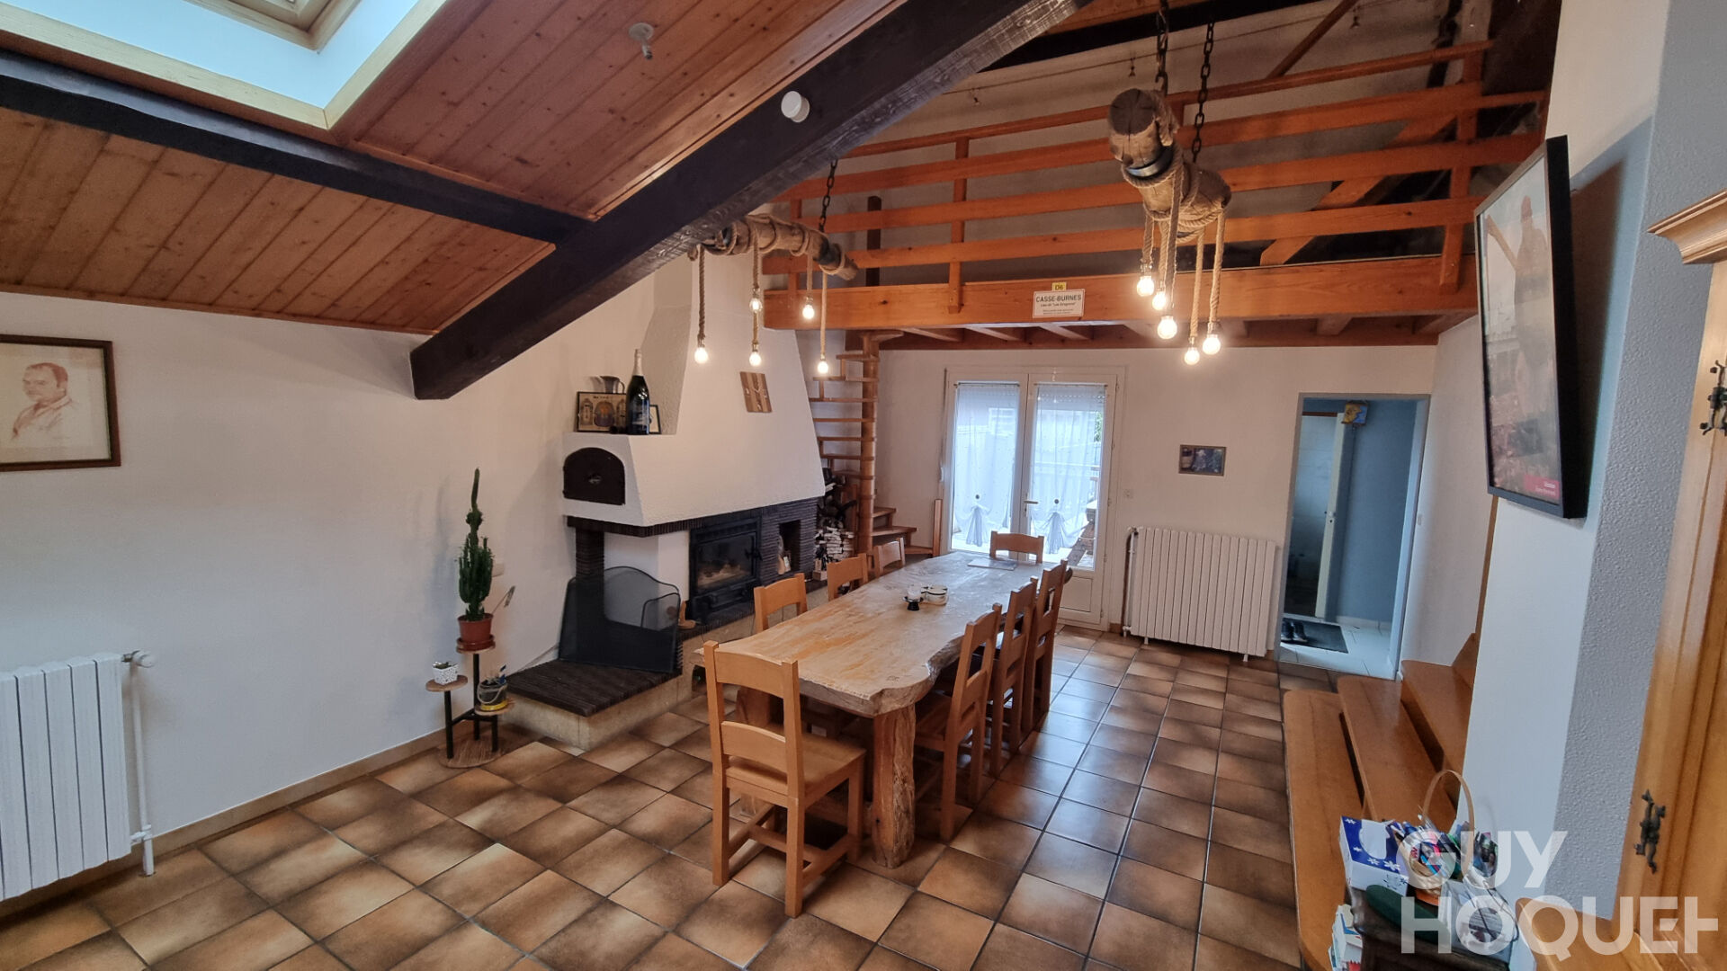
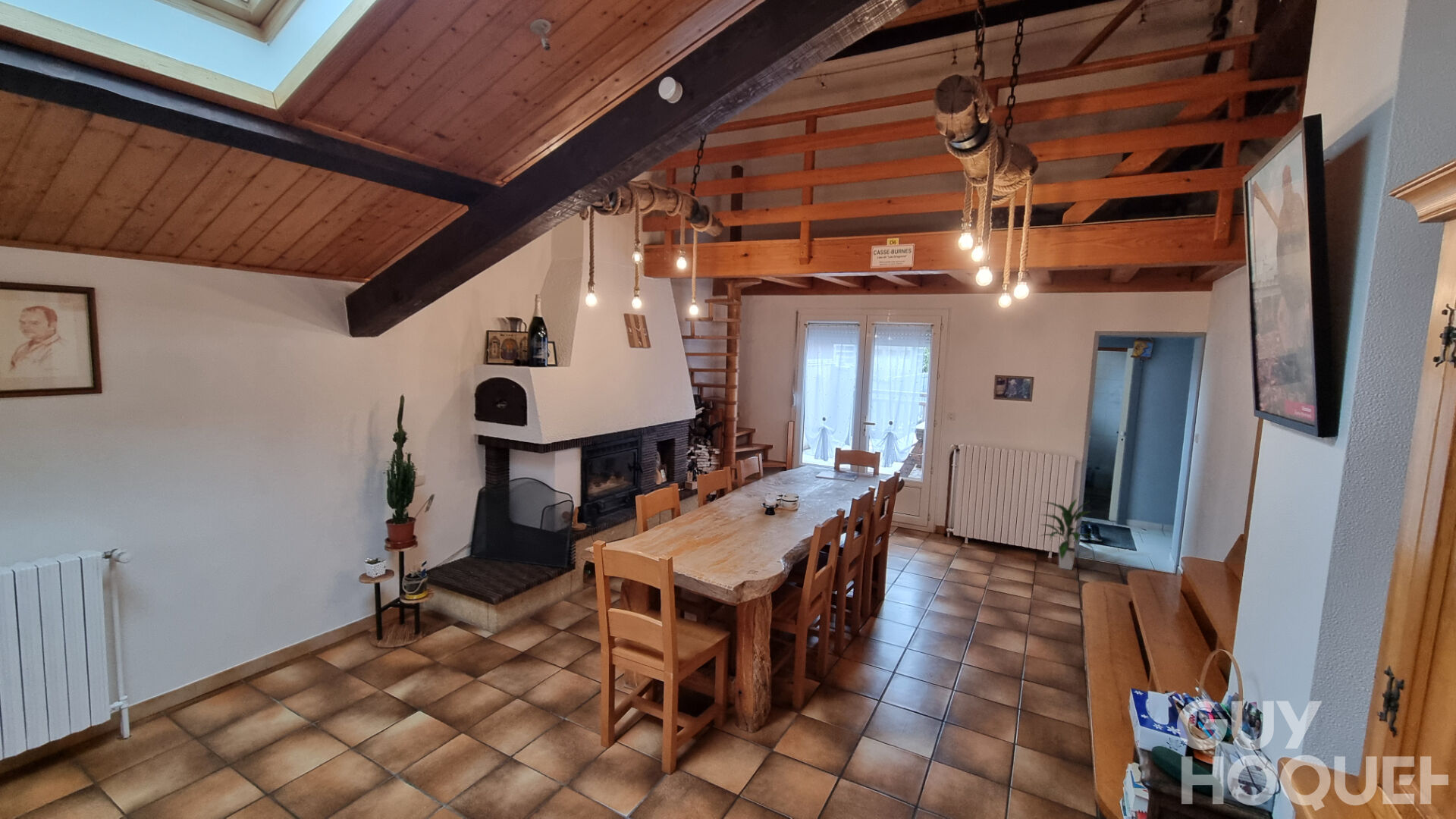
+ indoor plant (1066, 532)
